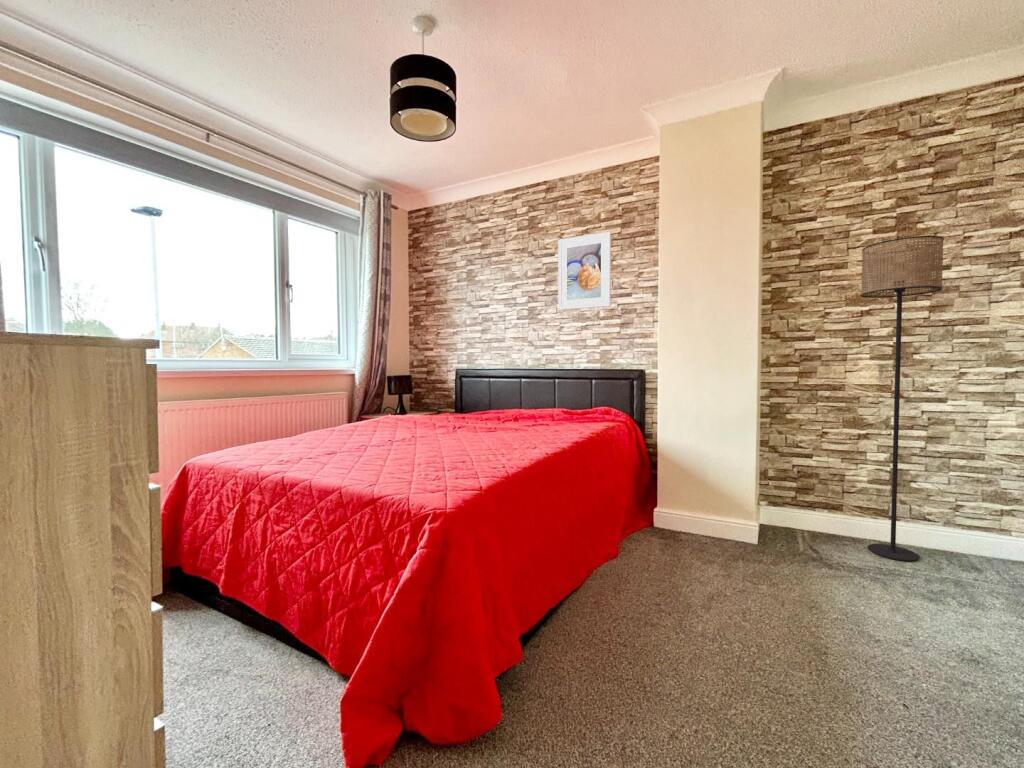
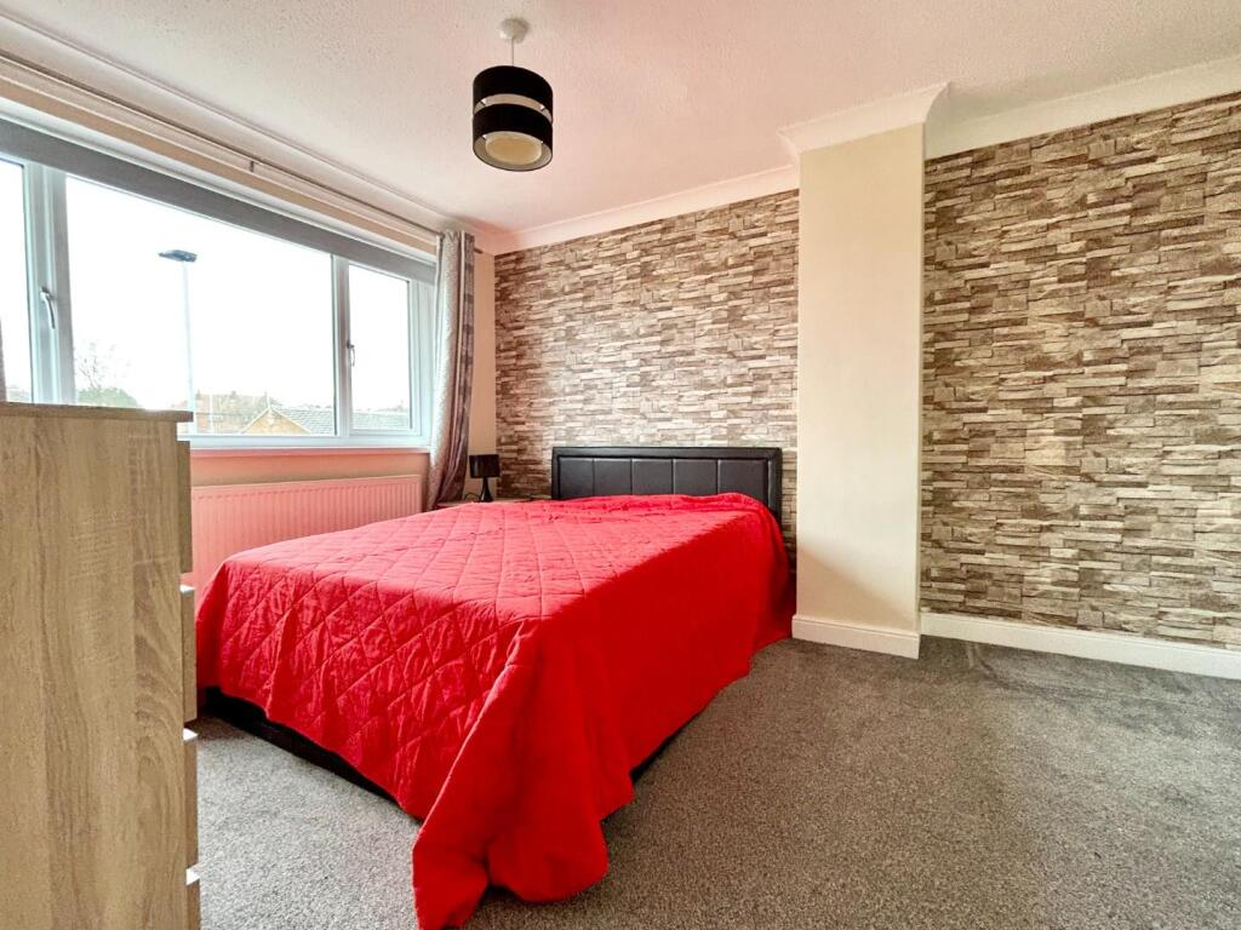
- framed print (583, 272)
- floor lamp (896, 400)
